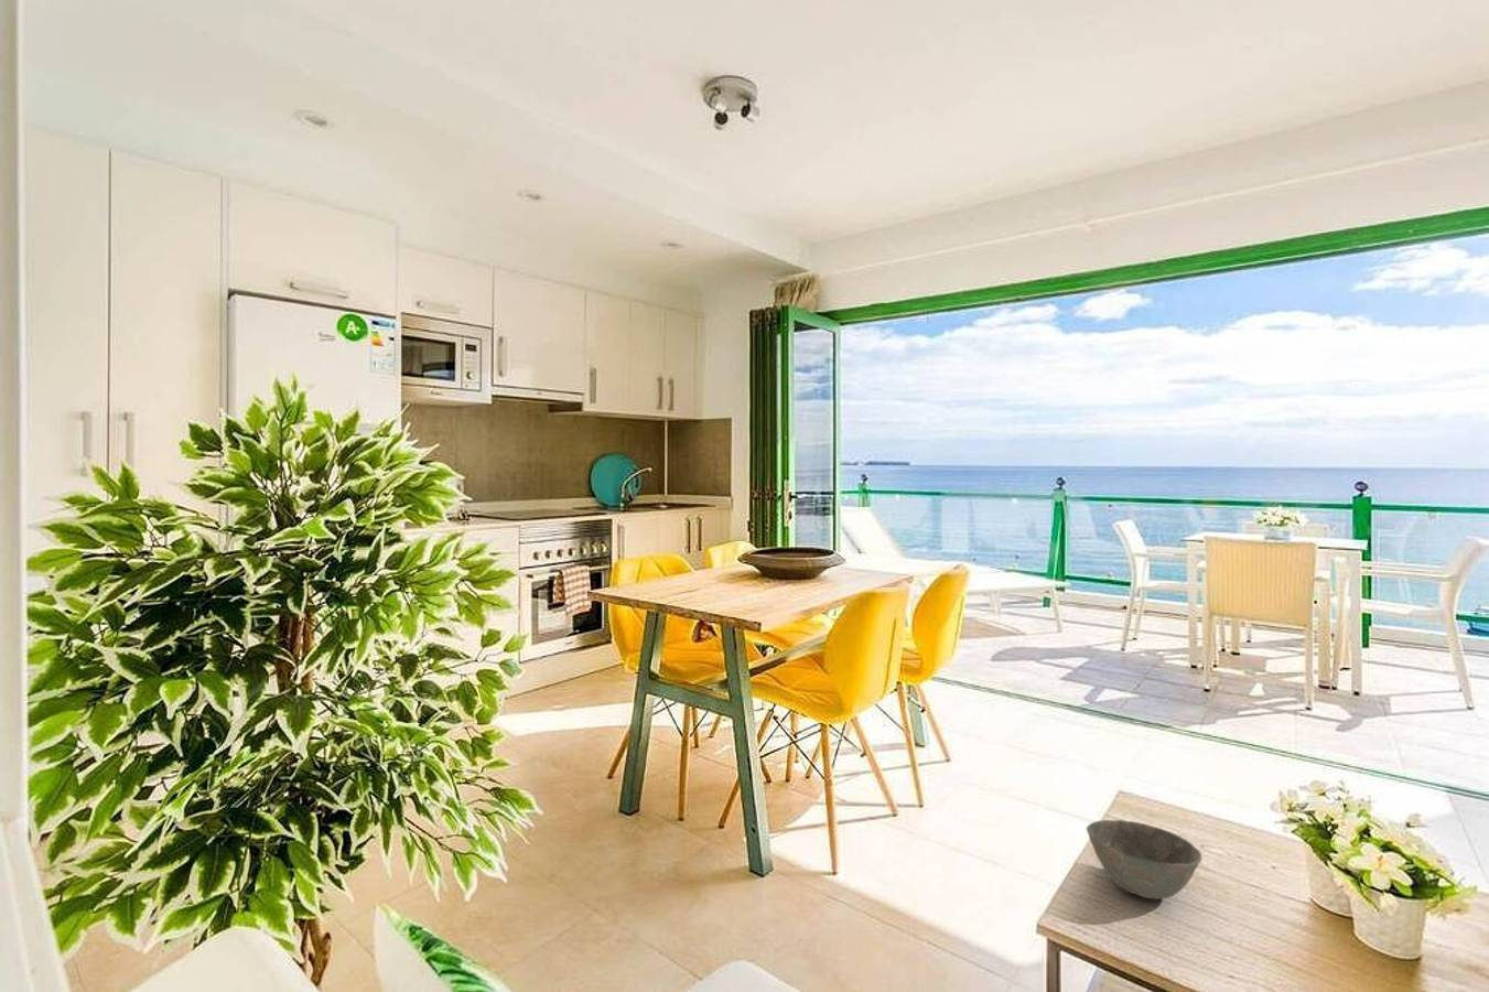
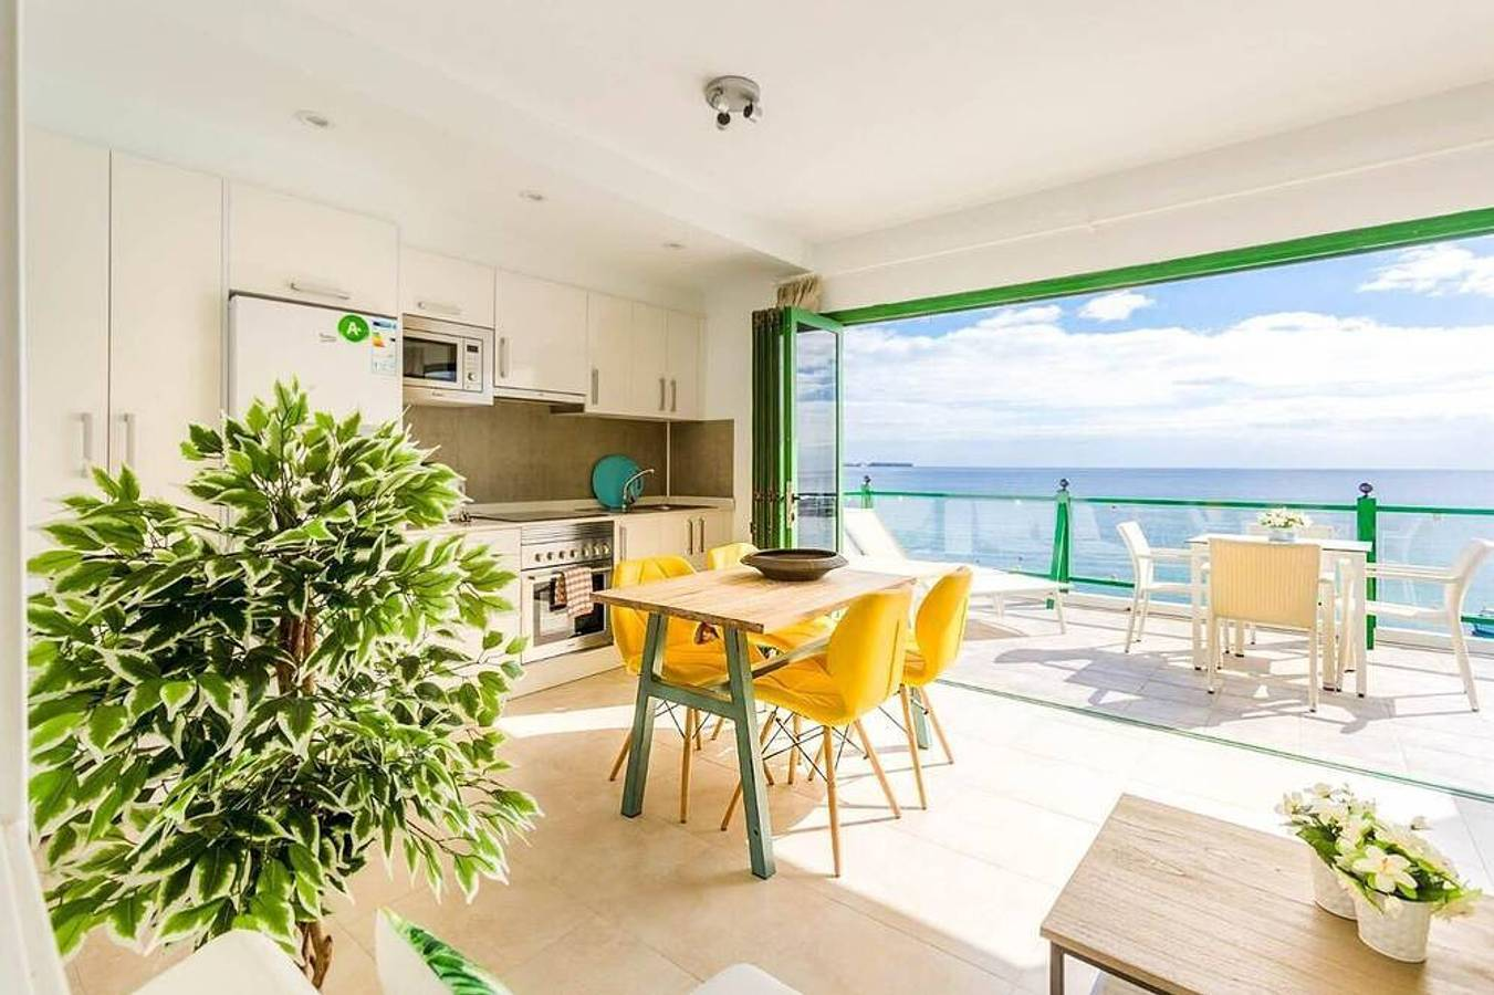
- bowl (1140, 862)
